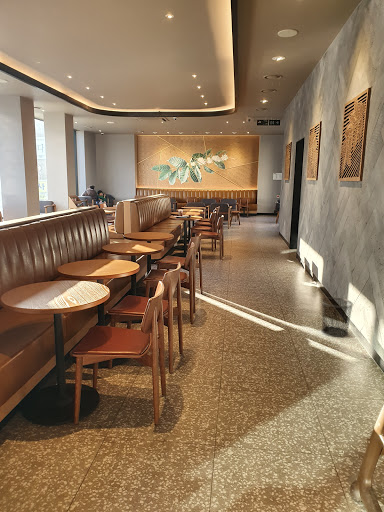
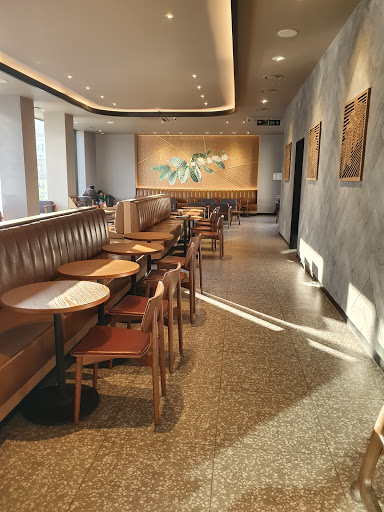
- waste bin (335, 317)
